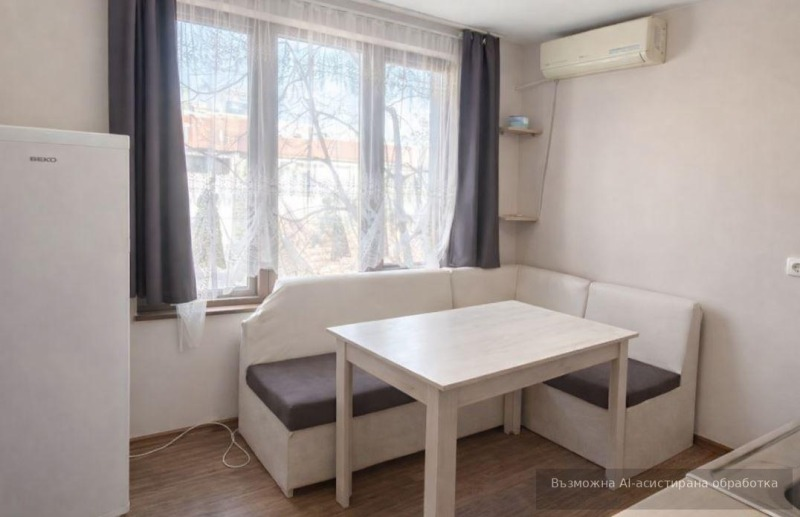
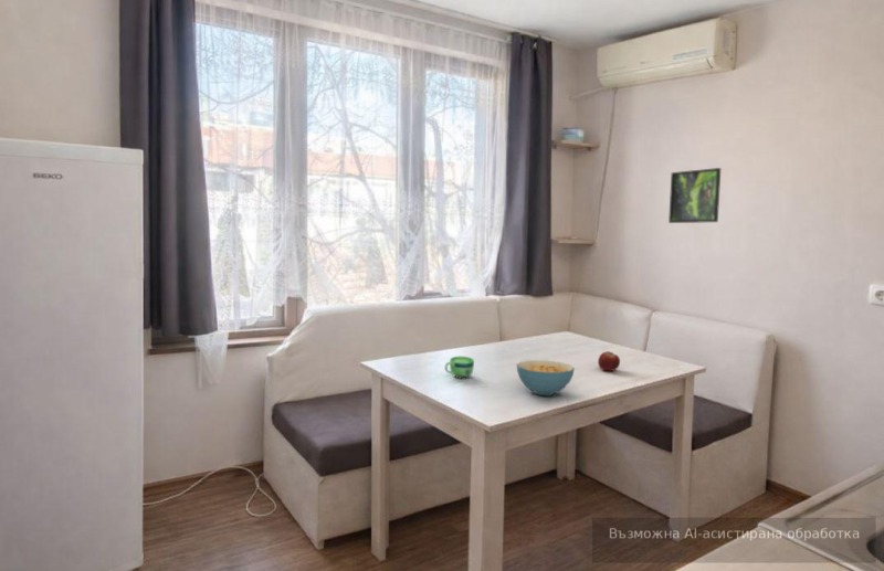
+ fruit (608, 361)
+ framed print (693, 197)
+ cup (459, 368)
+ cereal bowl (544, 379)
